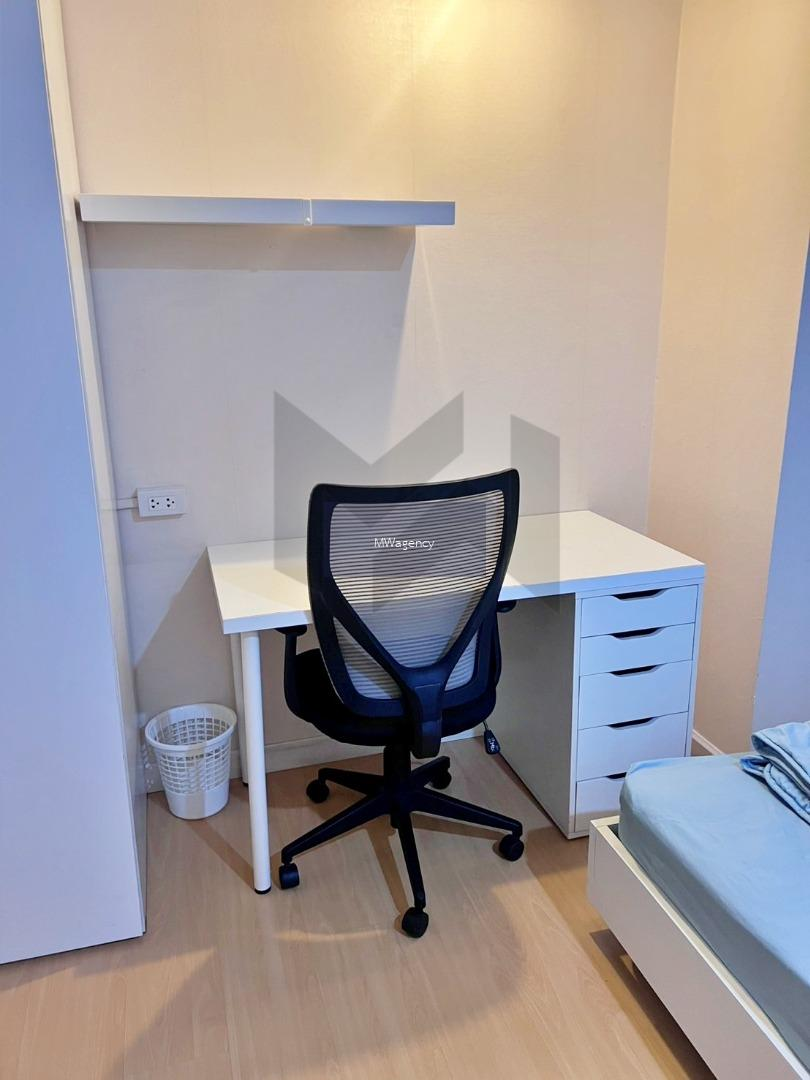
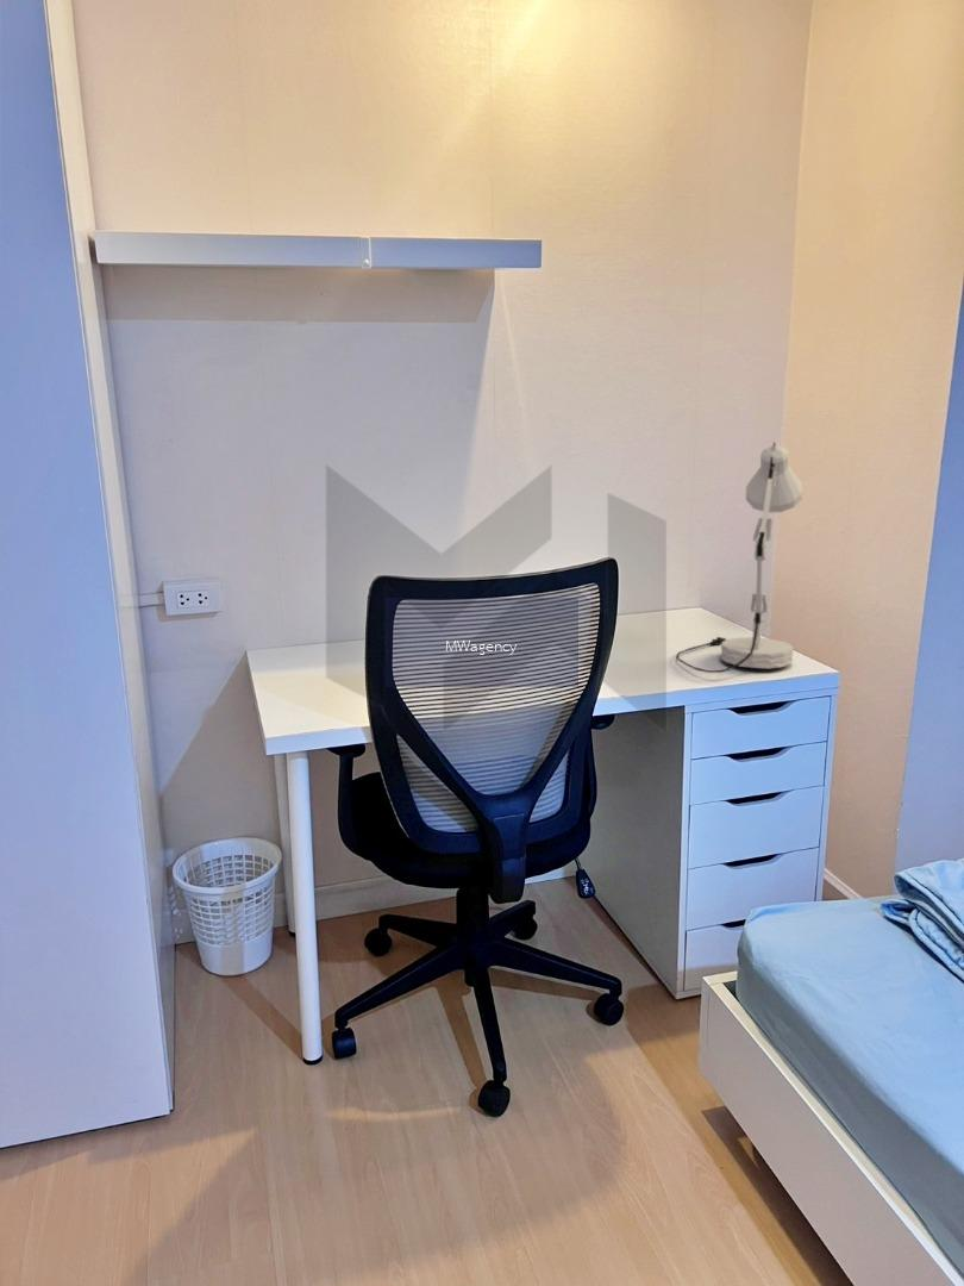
+ desk lamp (755, 551)
